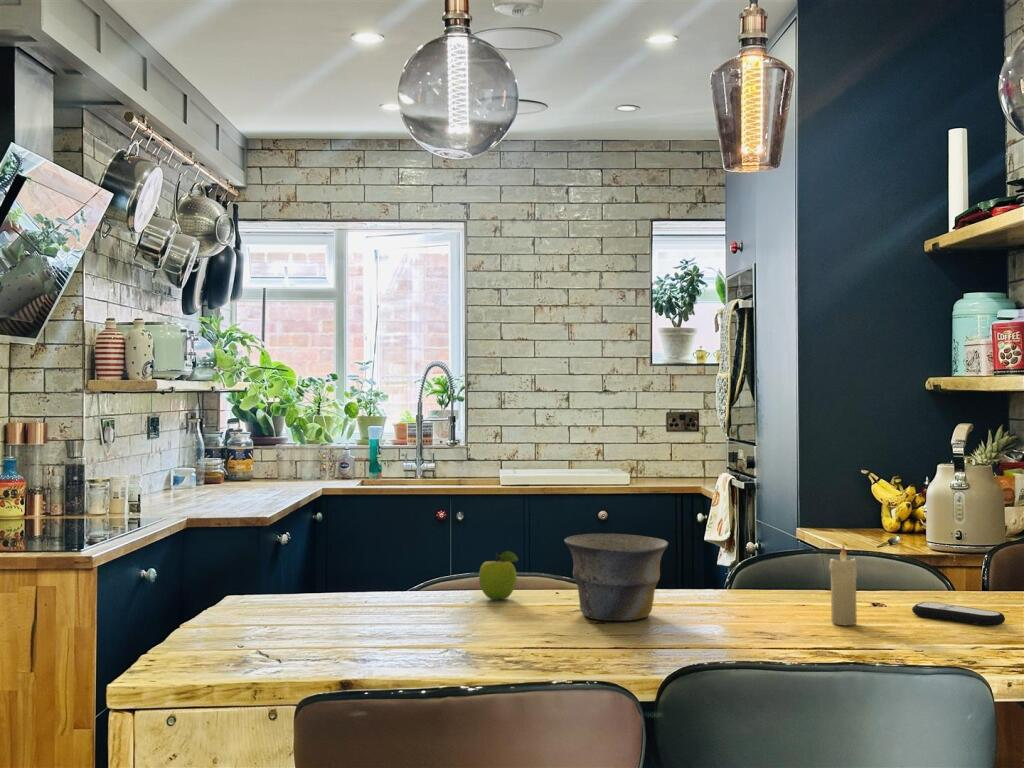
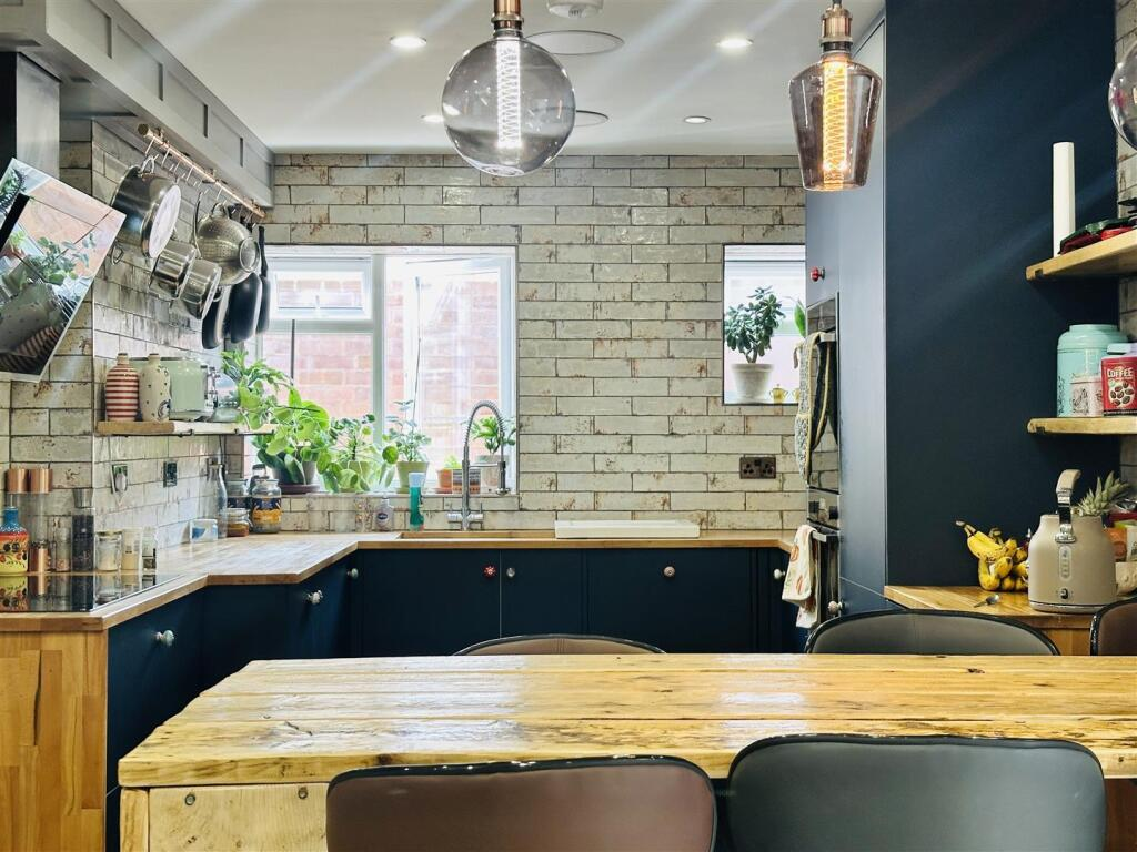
- candle (843, 583)
- fruit (500, 575)
- remote control (958, 613)
- bowl (616, 577)
